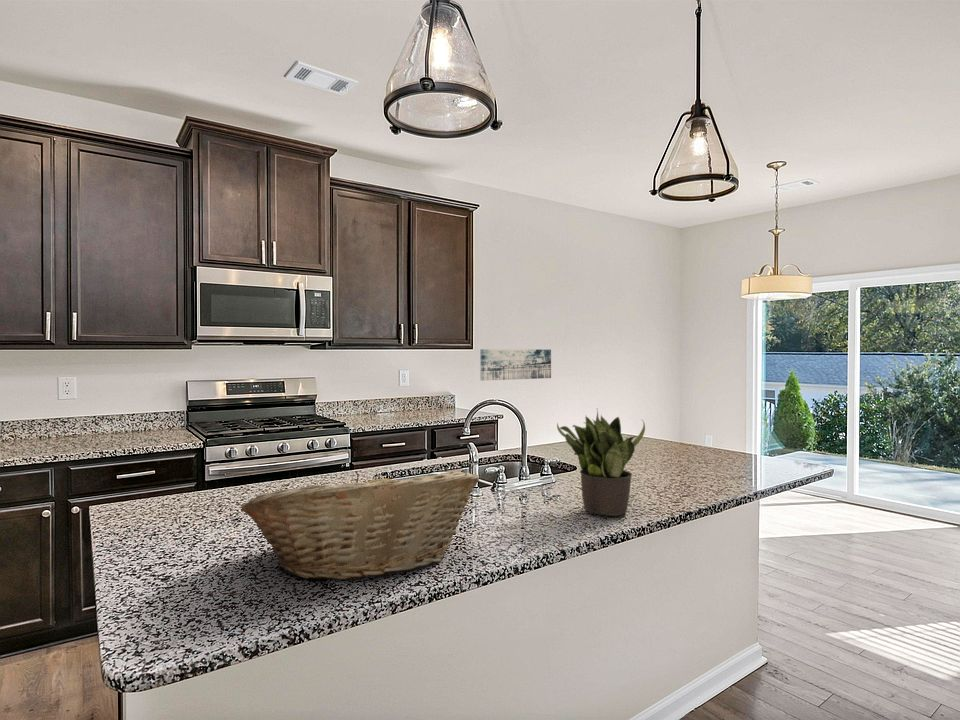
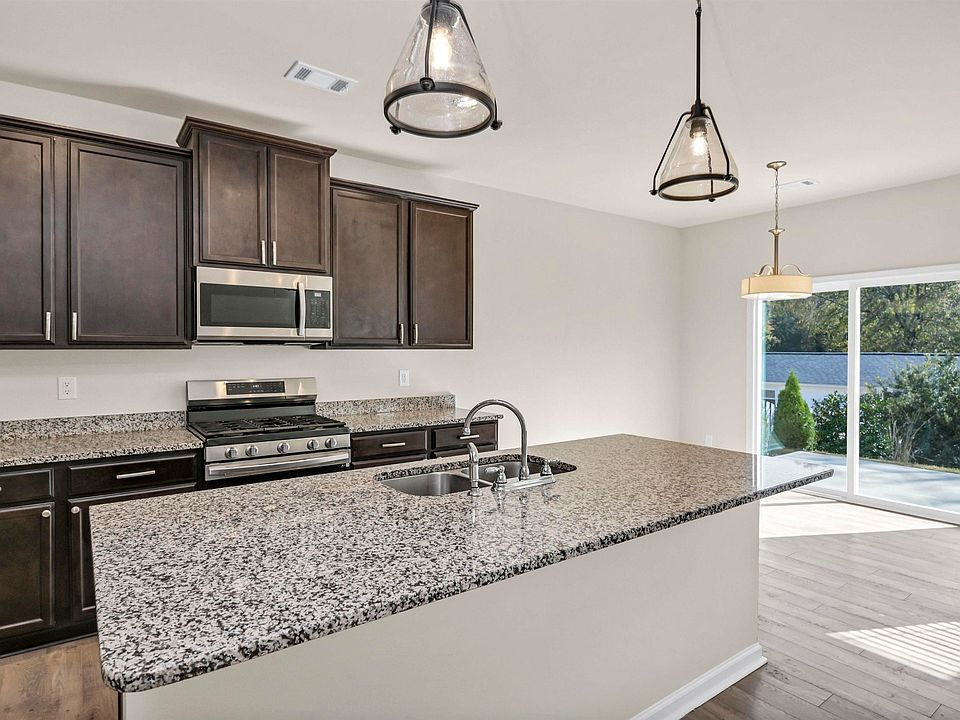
- fruit basket (366, 512)
- wall art (517, 364)
- potted plant (602, 457)
